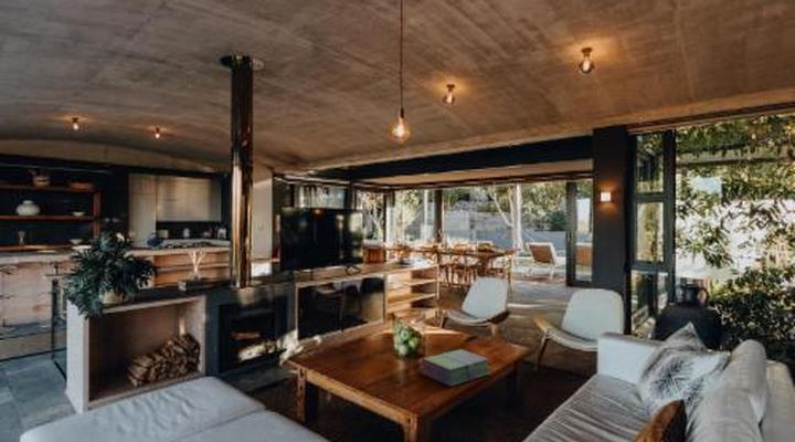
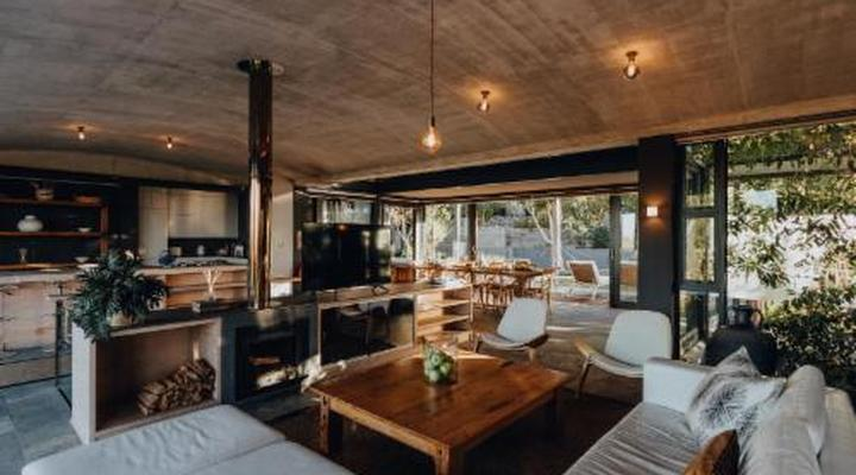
- stack of books (455, 366)
